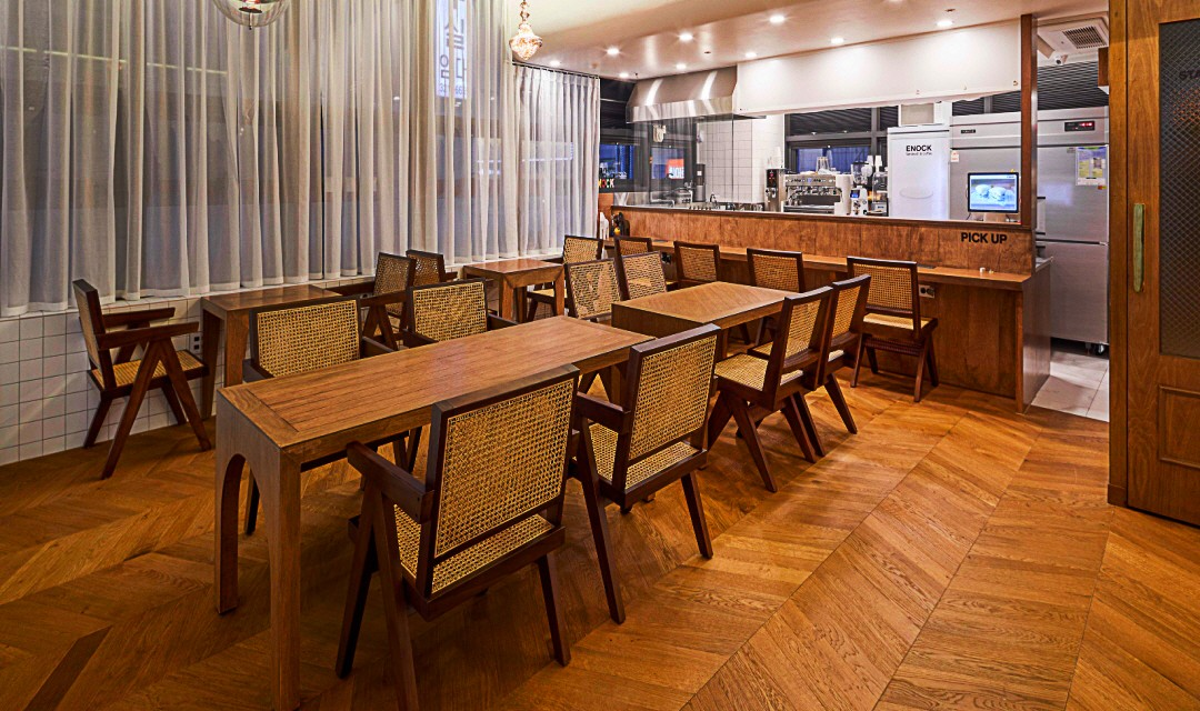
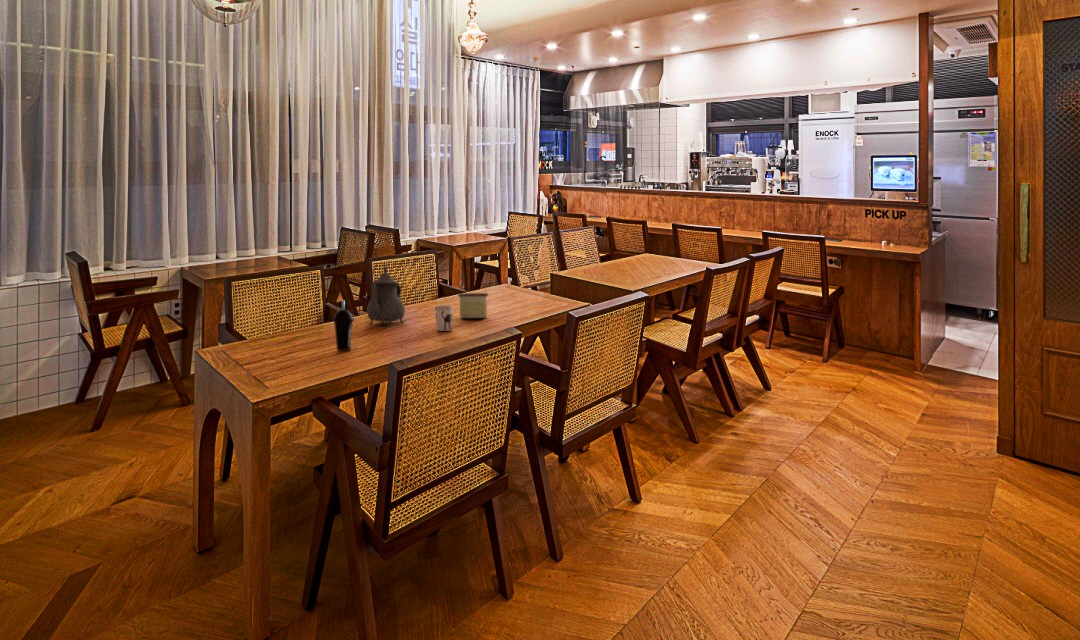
+ candle (473, 305)
+ cup (444, 318)
+ teapot (385, 294)
+ cup (343, 325)
